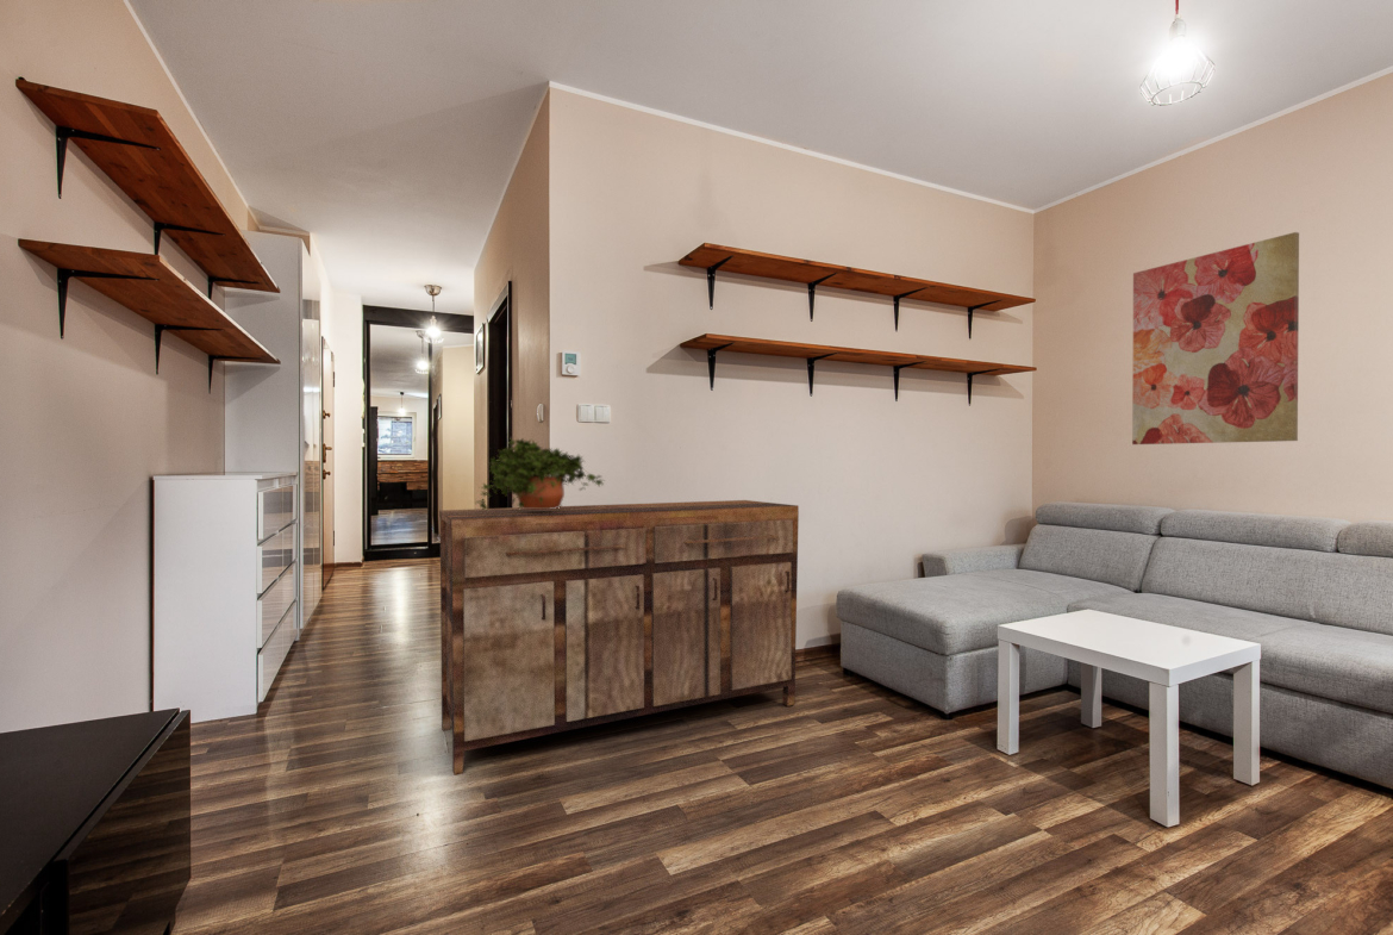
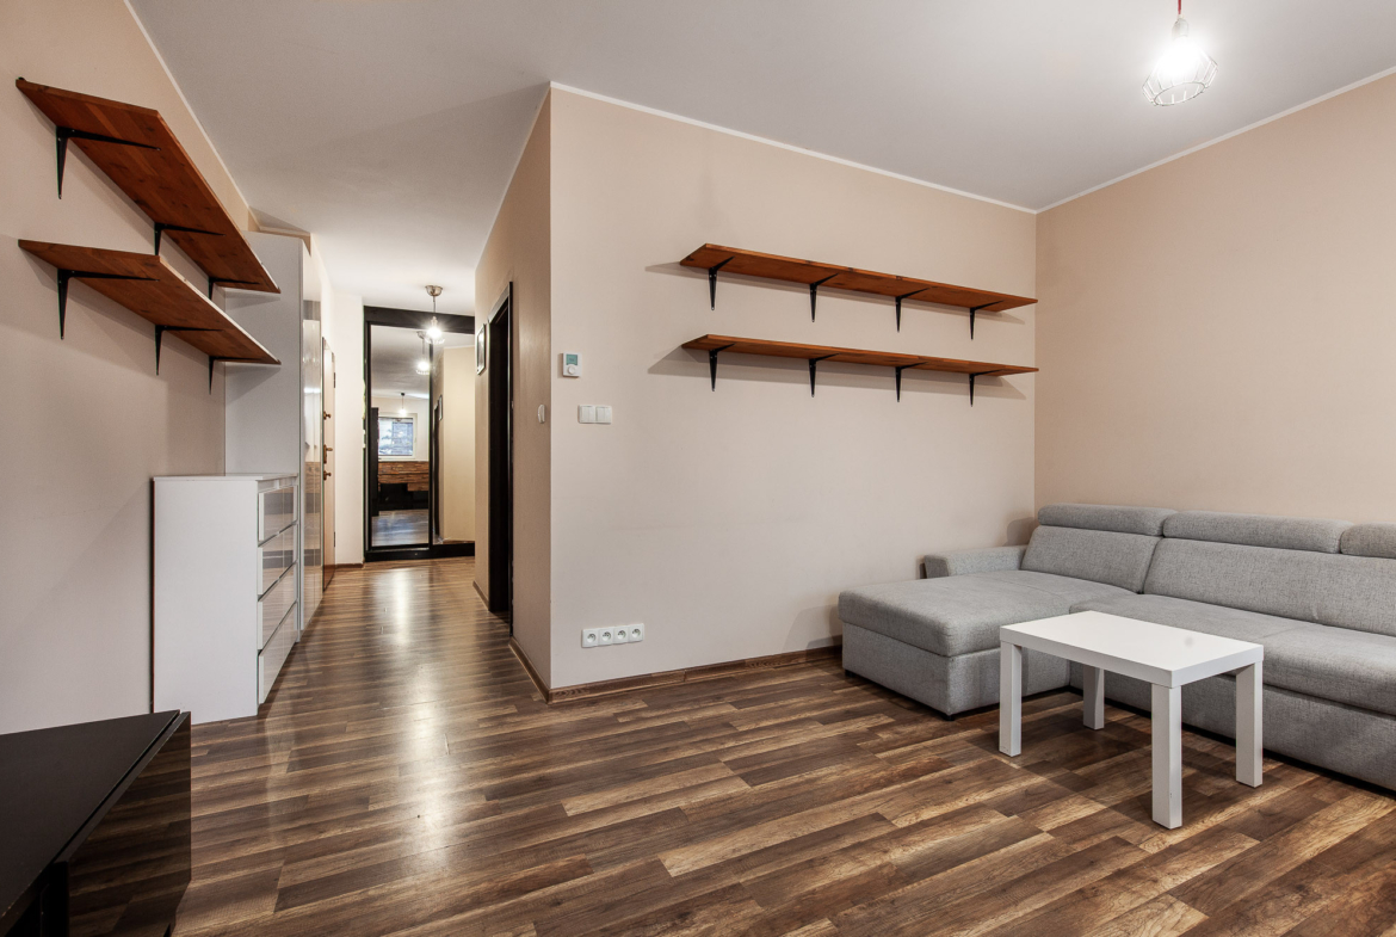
- potted plant (537, 473)
- wall art (1207, 349)
- sideboard (627, 612)
